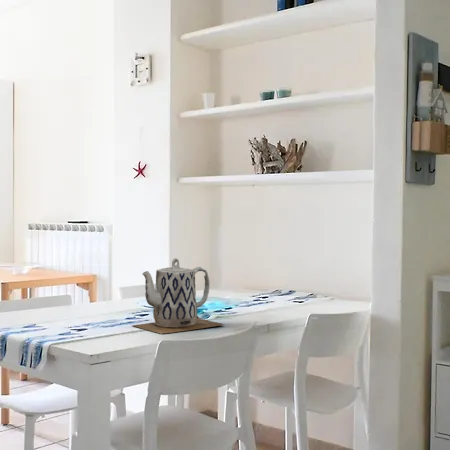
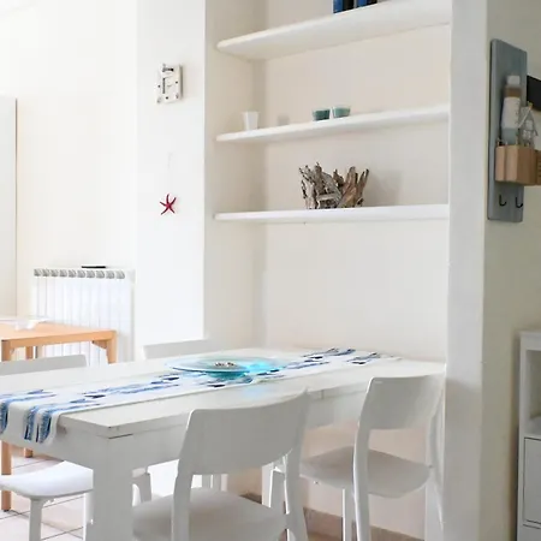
- teapot (178, 292)
